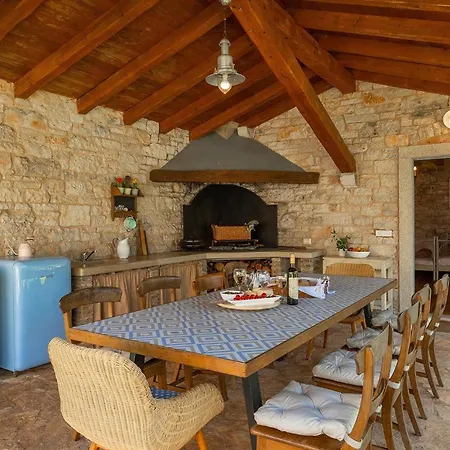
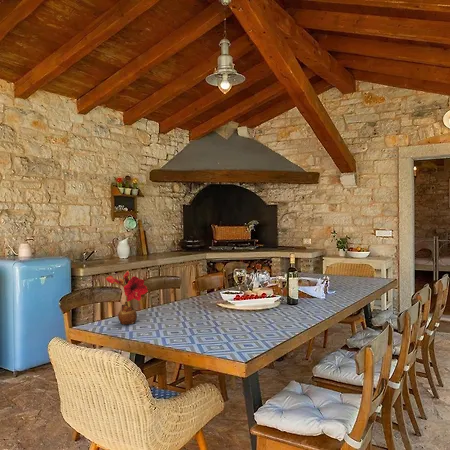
+ flower (128, 298)
